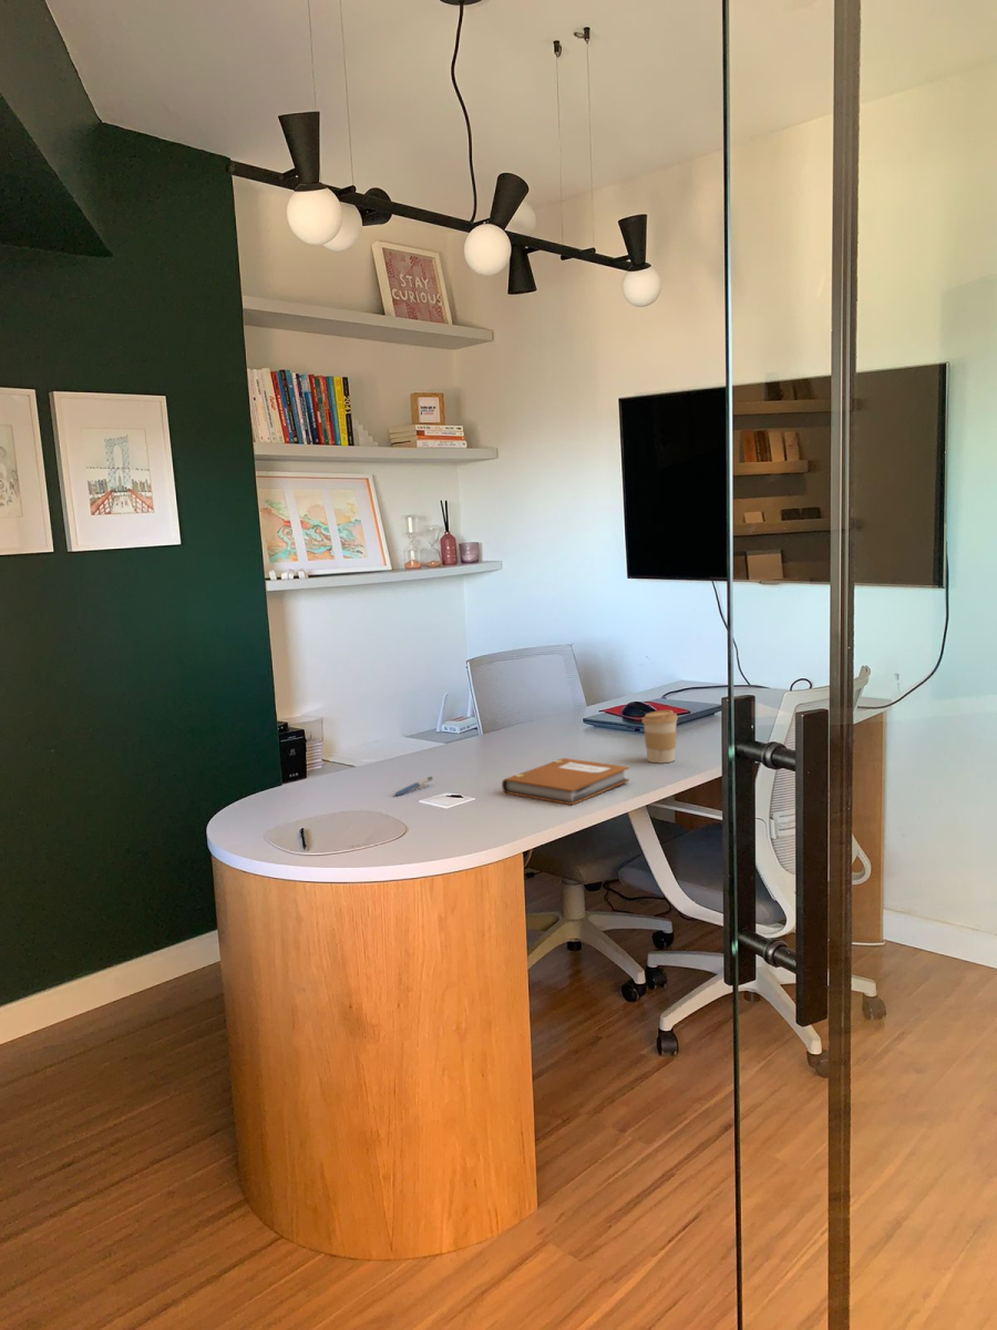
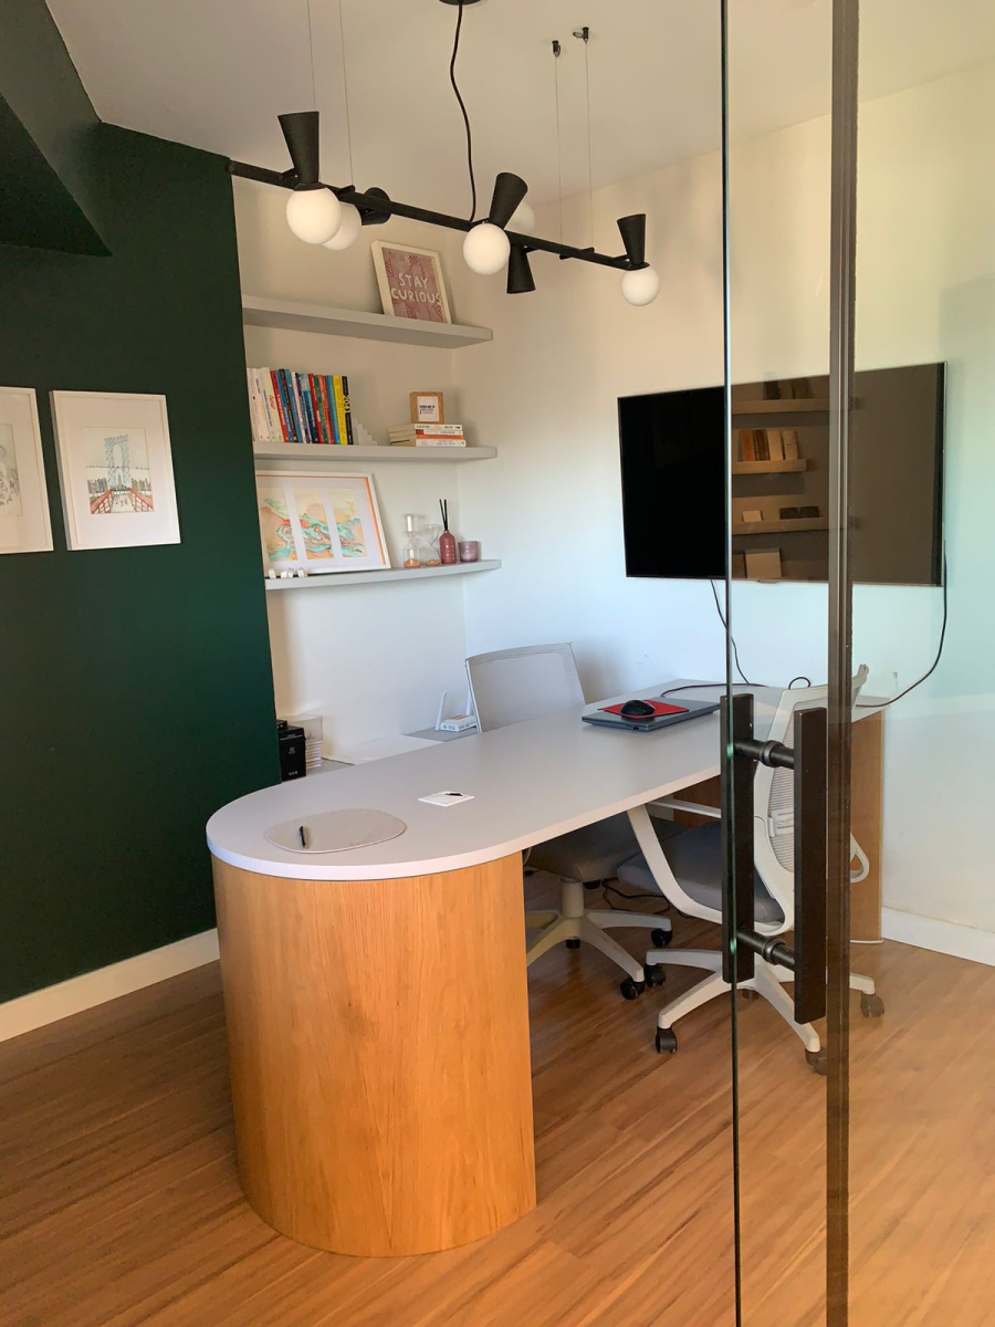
- notebook (567, 778)
- coffee cup (659, 735)
- pen (413, 785)
